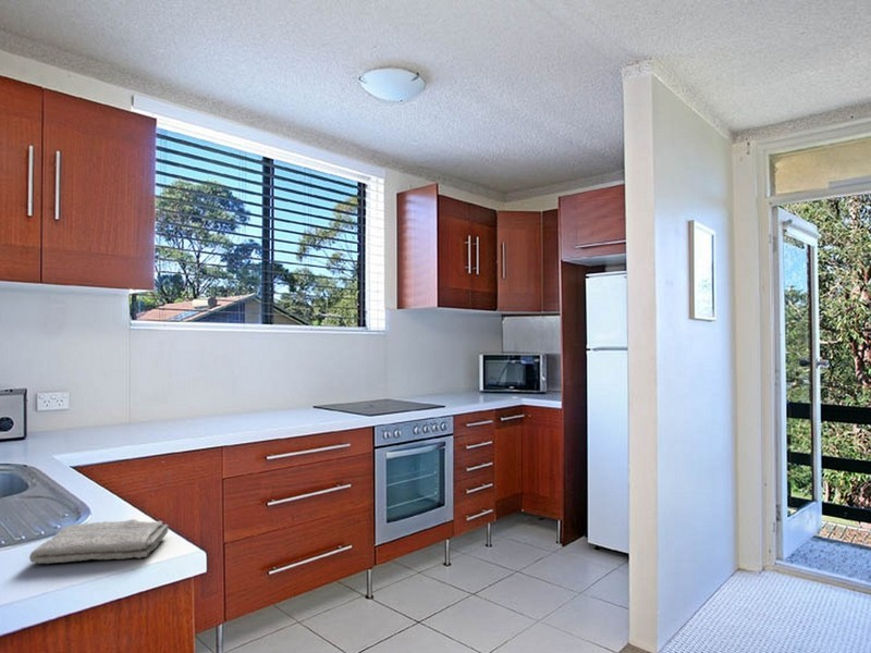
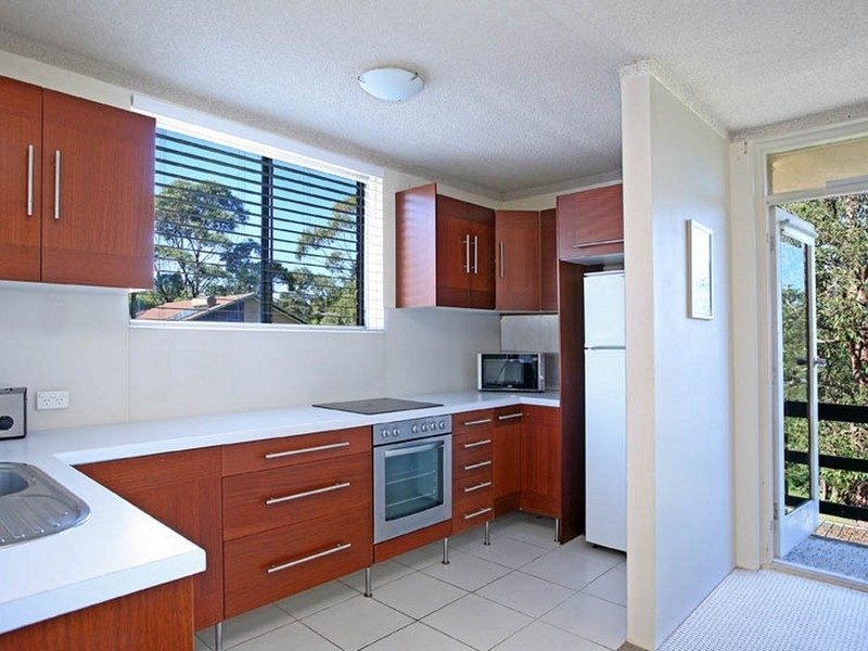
- washcloth (103, 540)
